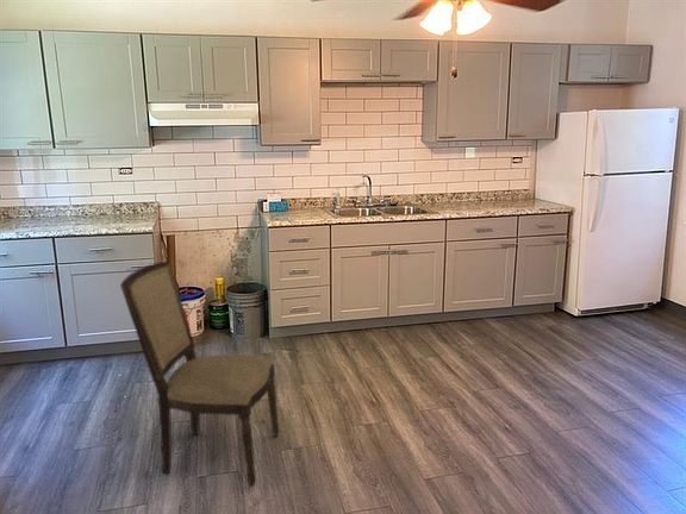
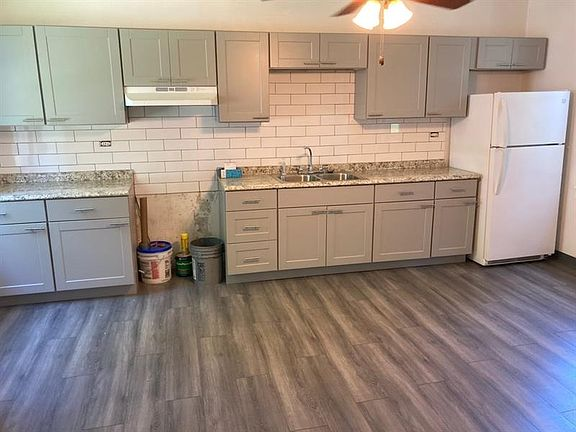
- dining chair (207, 366)
